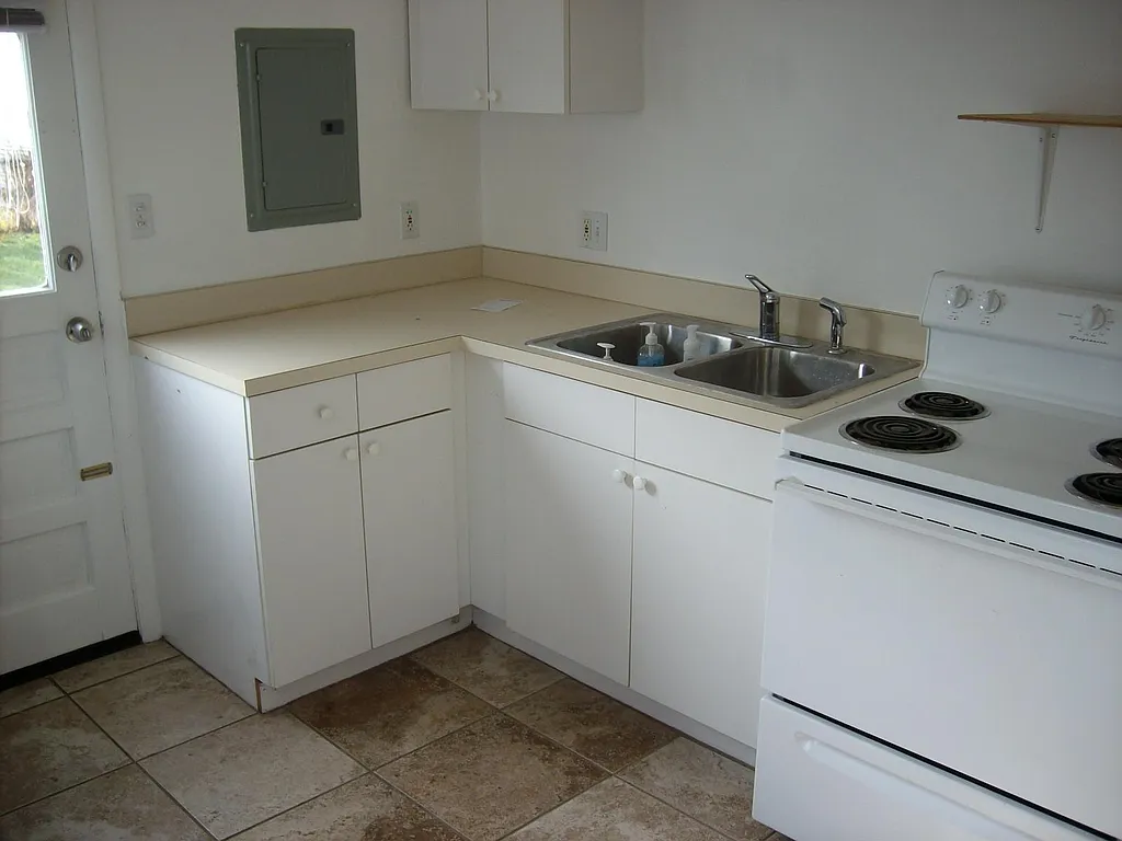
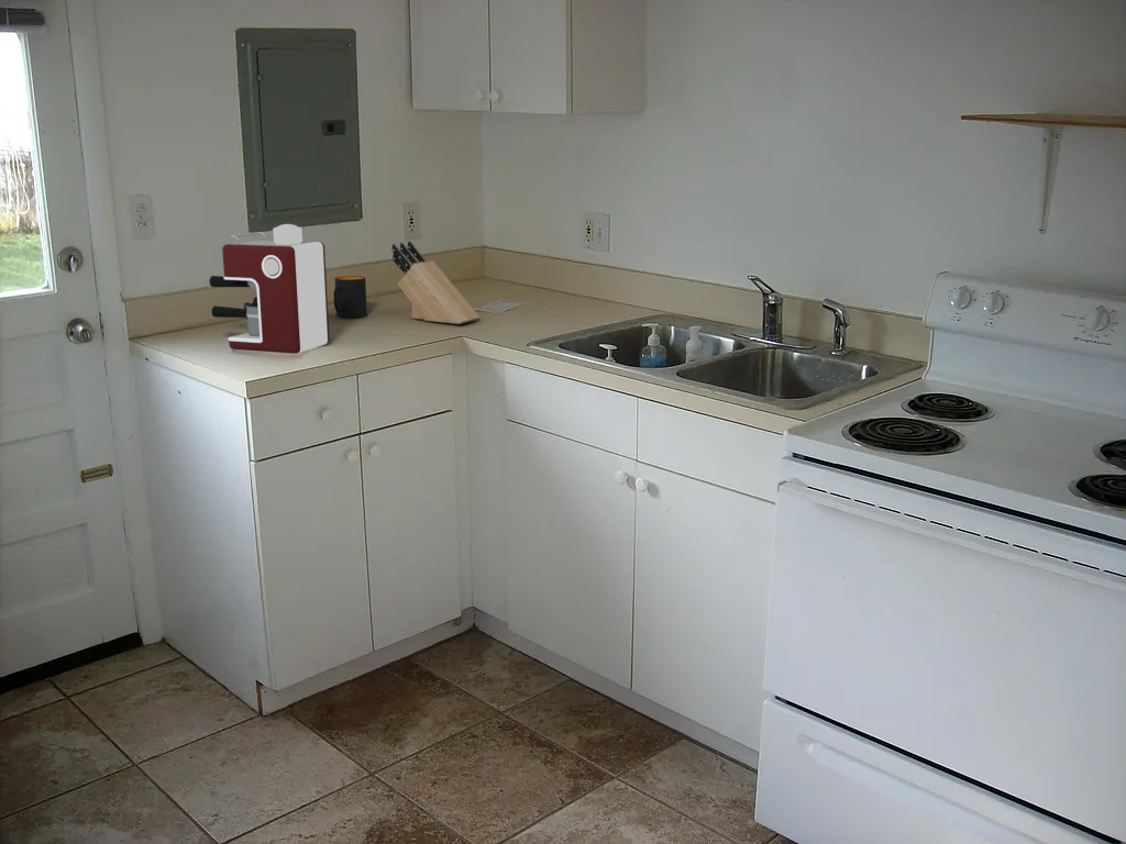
+ mug (346, 297)
+ coffee maker (260, 286)
+ knife block (432, 281)
